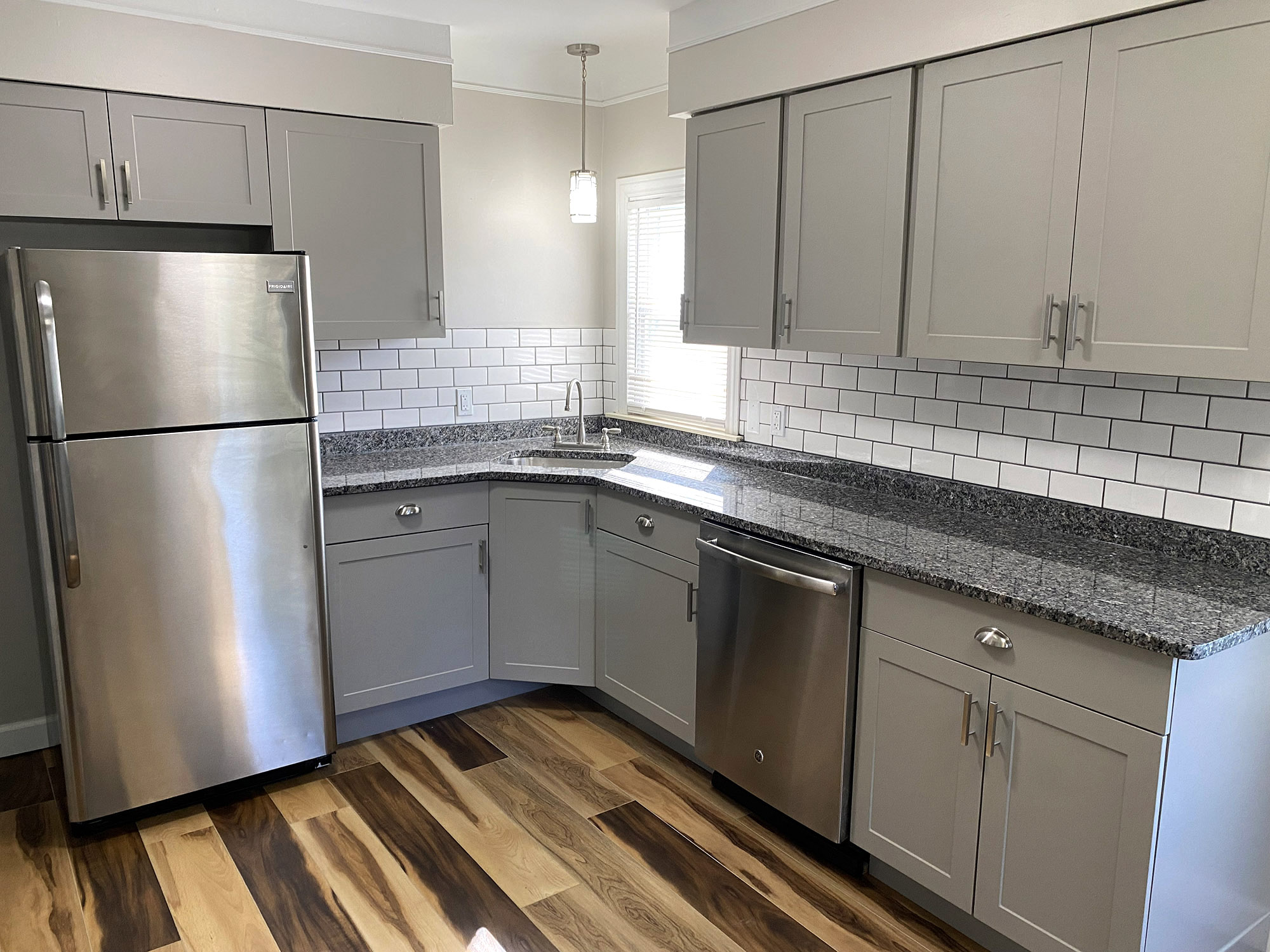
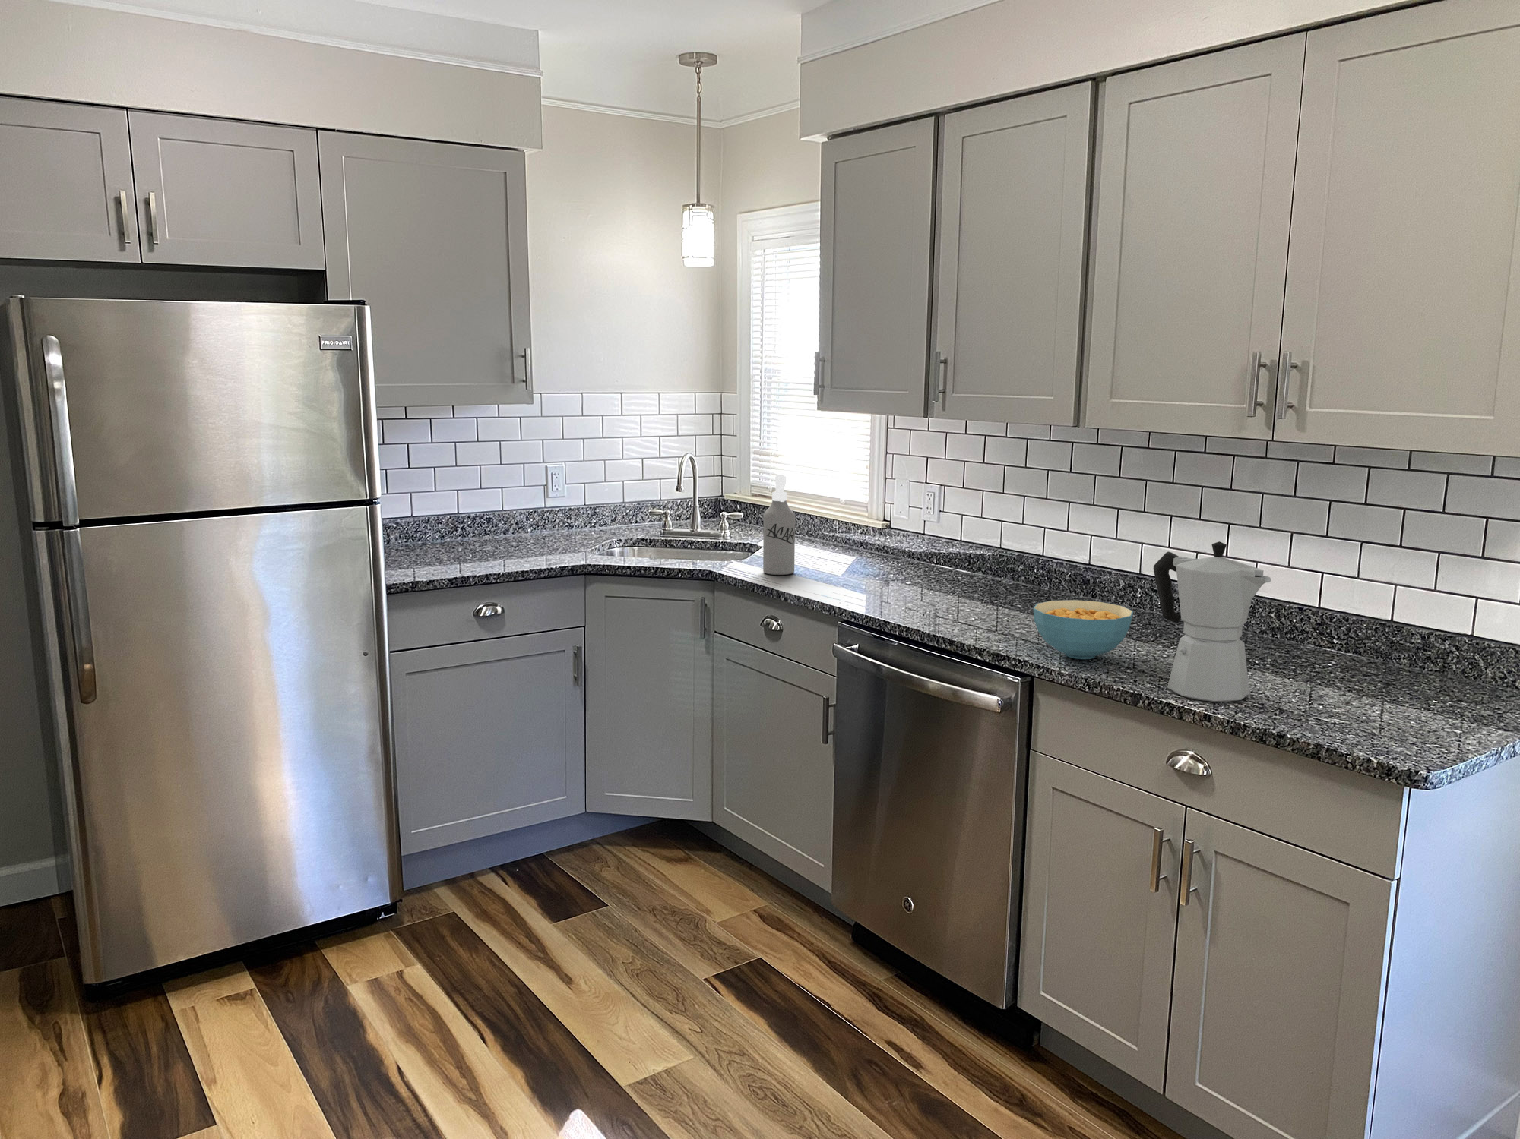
+ spray bottle (780, 524)
+ cereal bowl (1082, 633)
+ moka pot (1205, 616)
